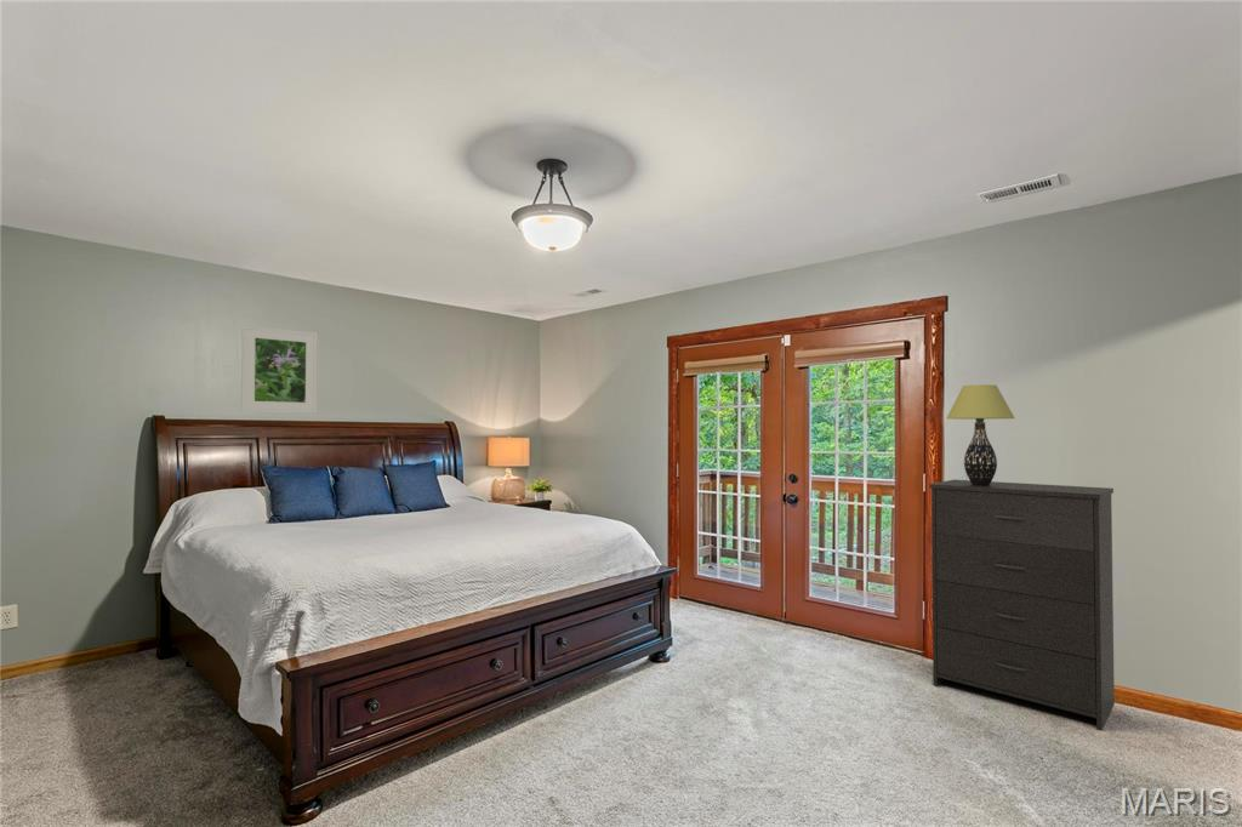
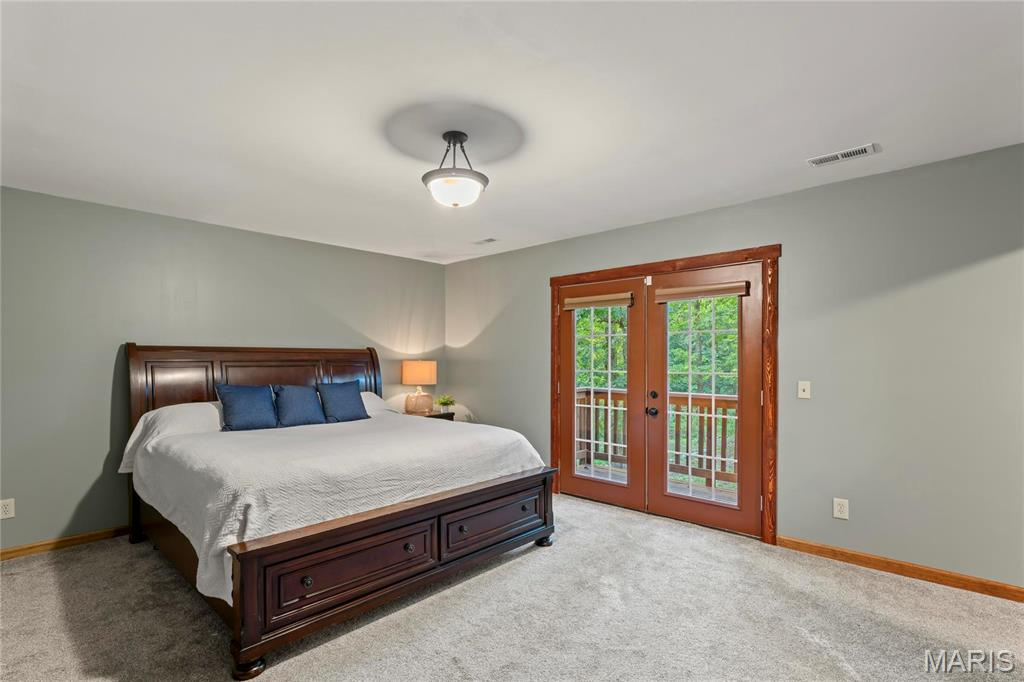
- dresser (1019, 589)
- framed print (280, 370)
- table lamp (980, 434)
